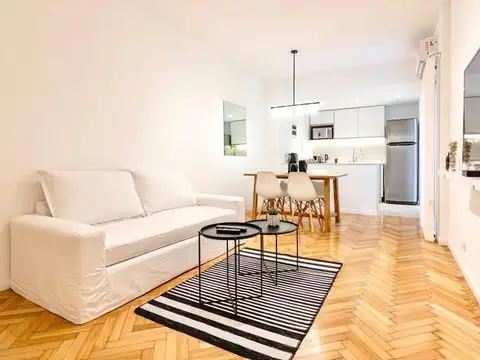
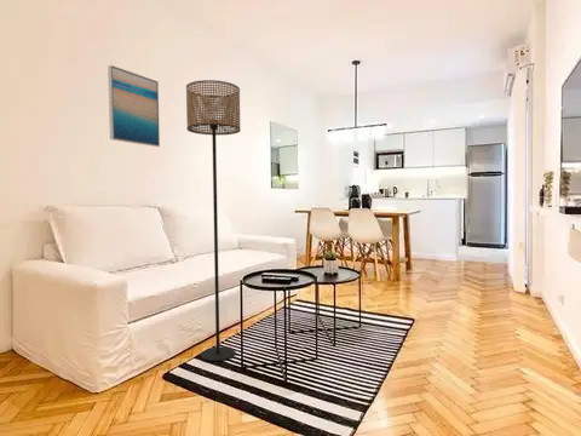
+ wall art (134, 108)
+ floor lamp (215, 223)
